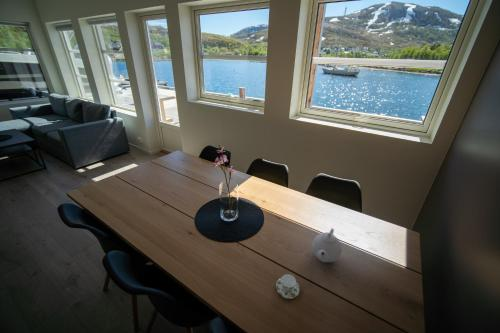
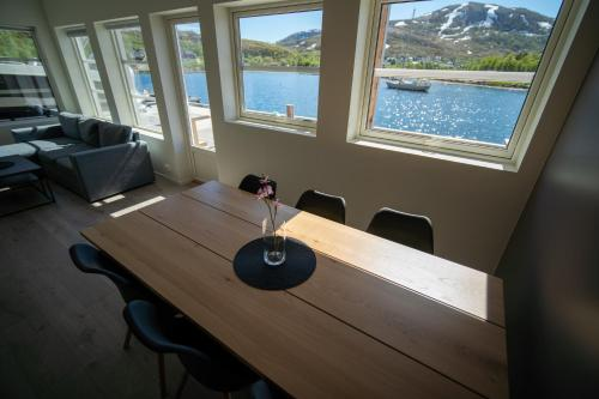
- teacup (288, 284)
- teapot (327, 245)
